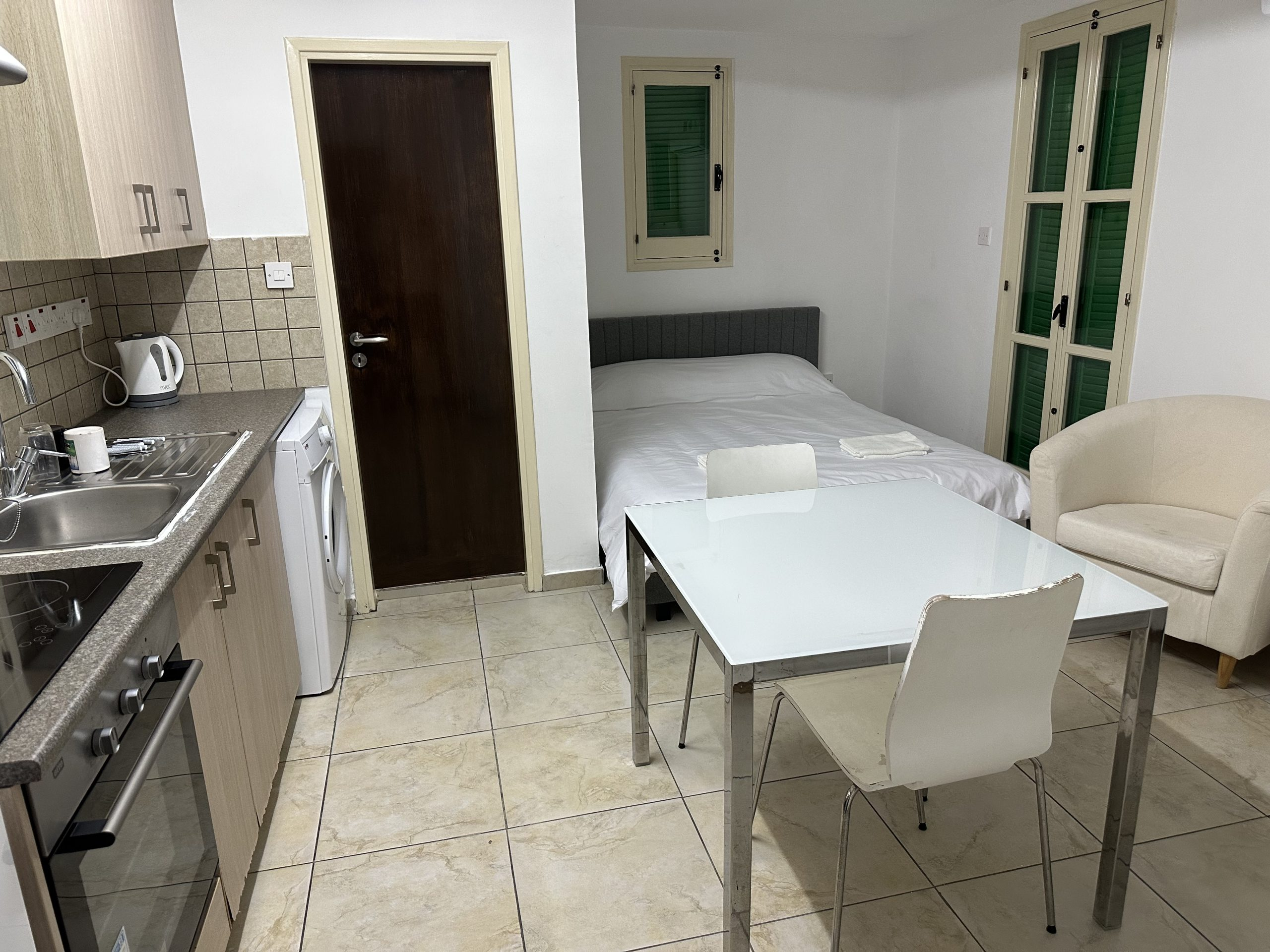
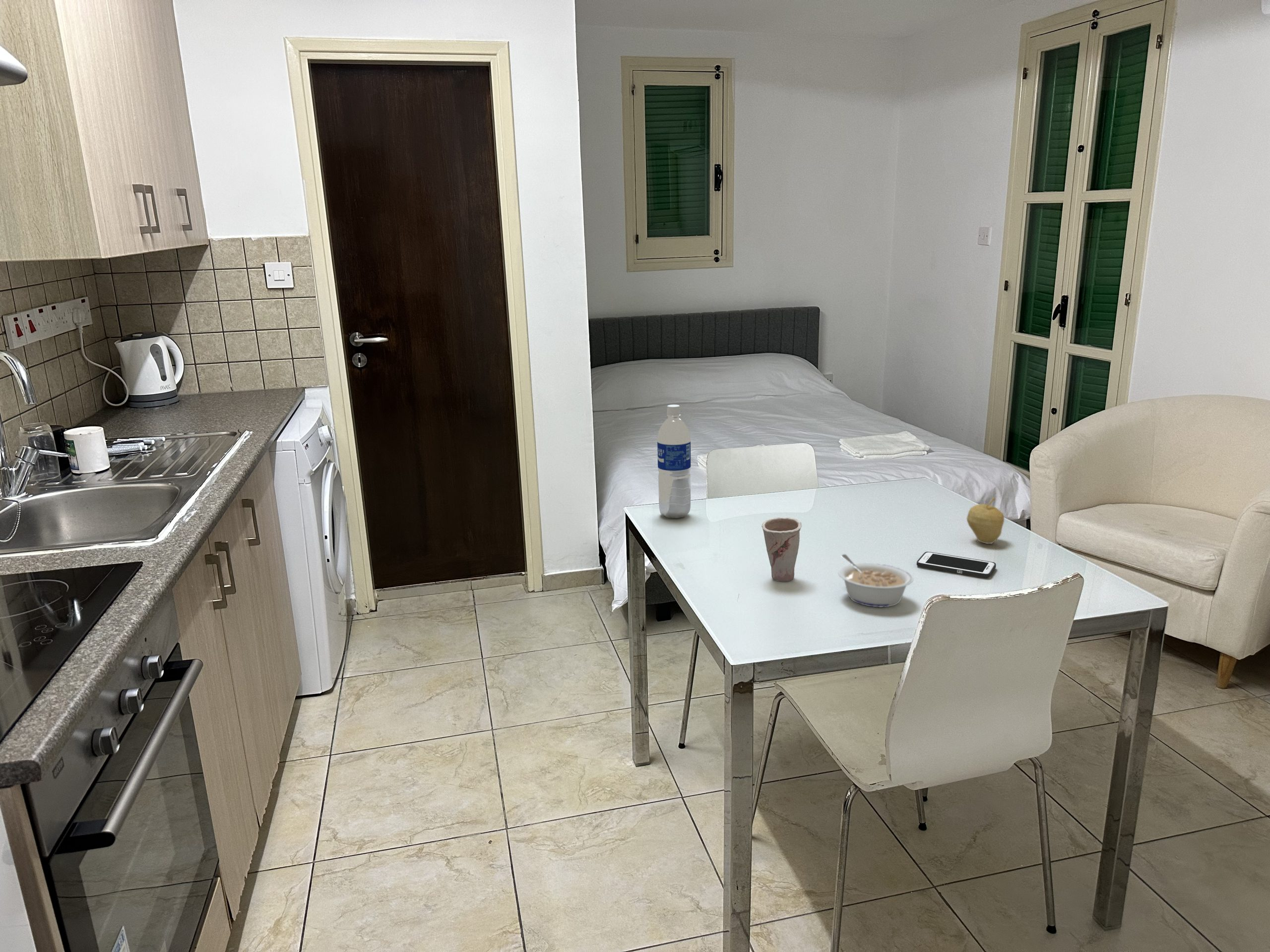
+ water bottle (674, 461)
+ legume (872, 584)
+ cup (781, 551)
+ fruit (985, 520)
+ cell phone (956, 564)
